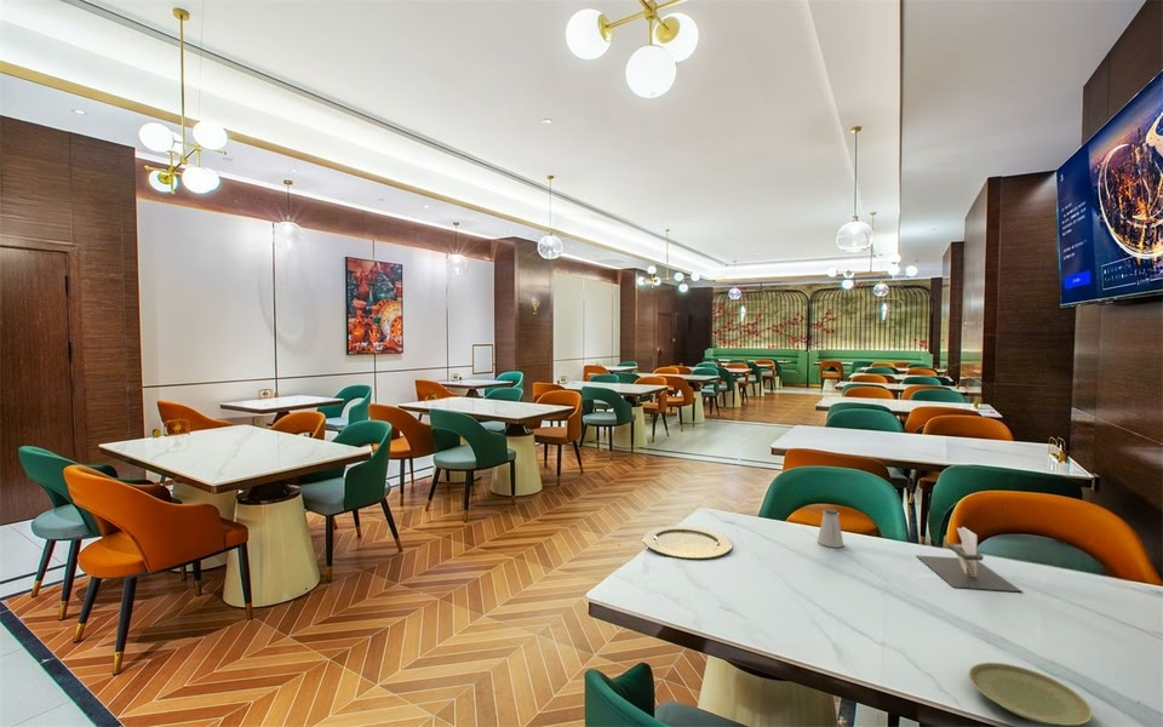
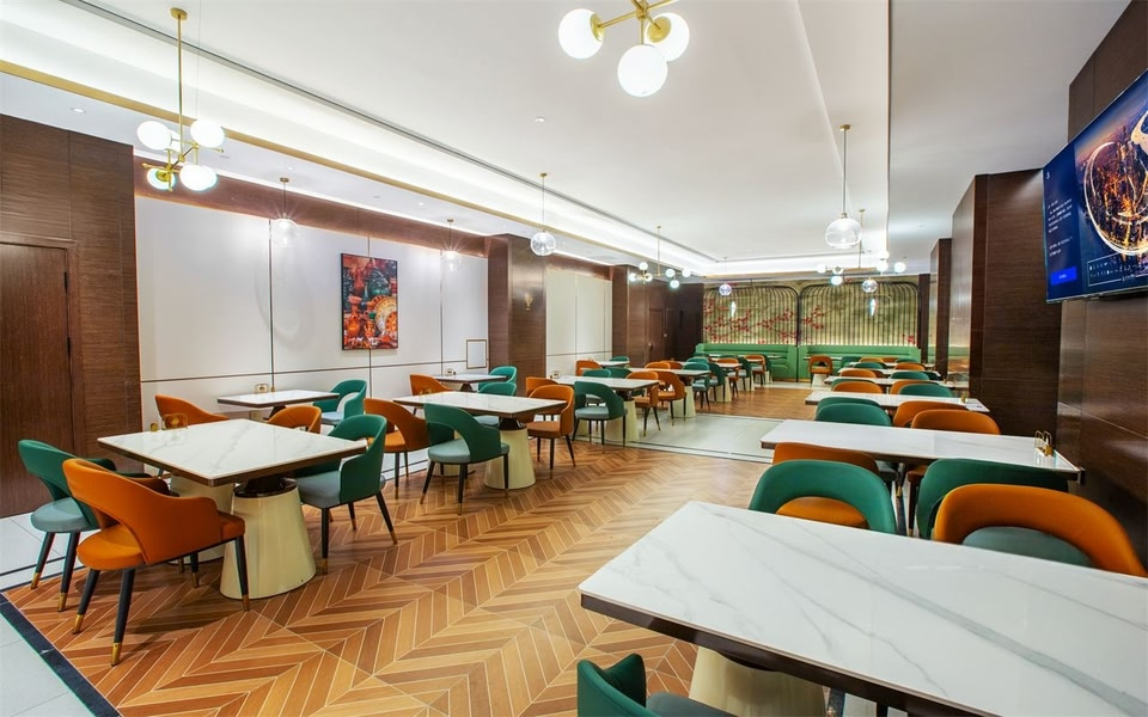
- saltshaker (830, 526)
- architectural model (964, 551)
- plate (686, 540)
- plate (1026, 695)
